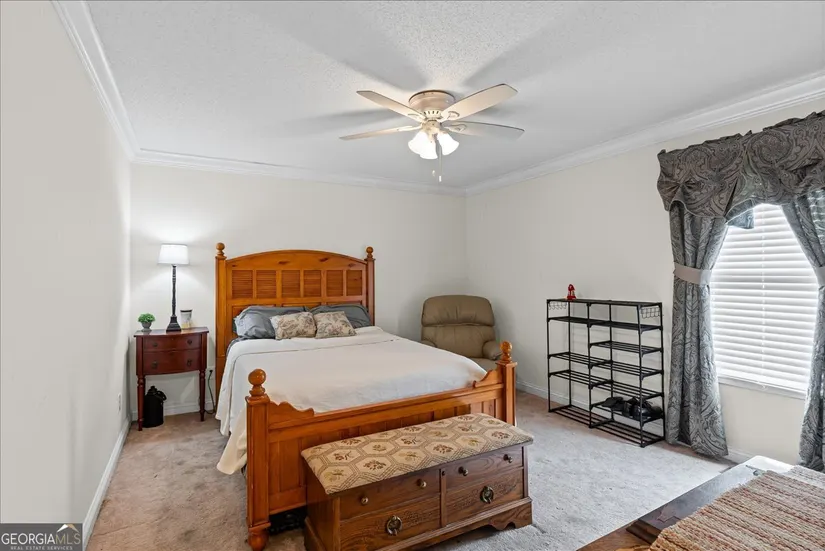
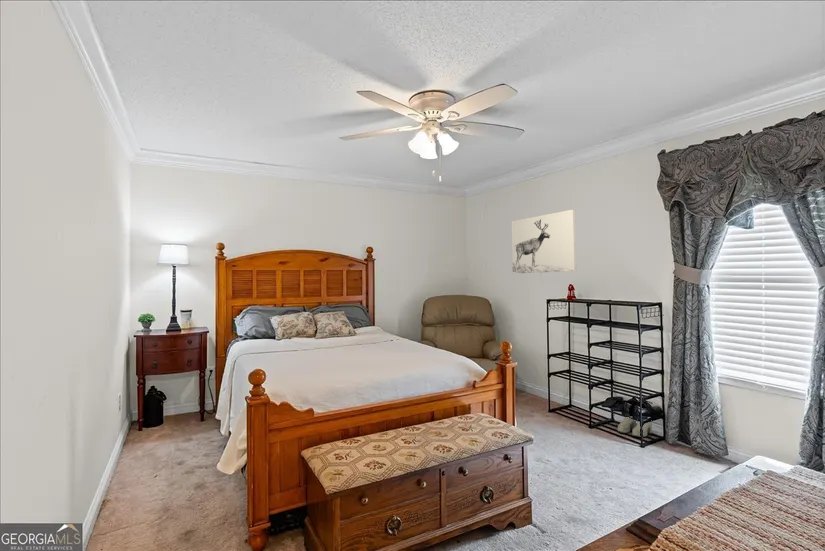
+ wall art (541, 244)
+ boots (633, 420)
